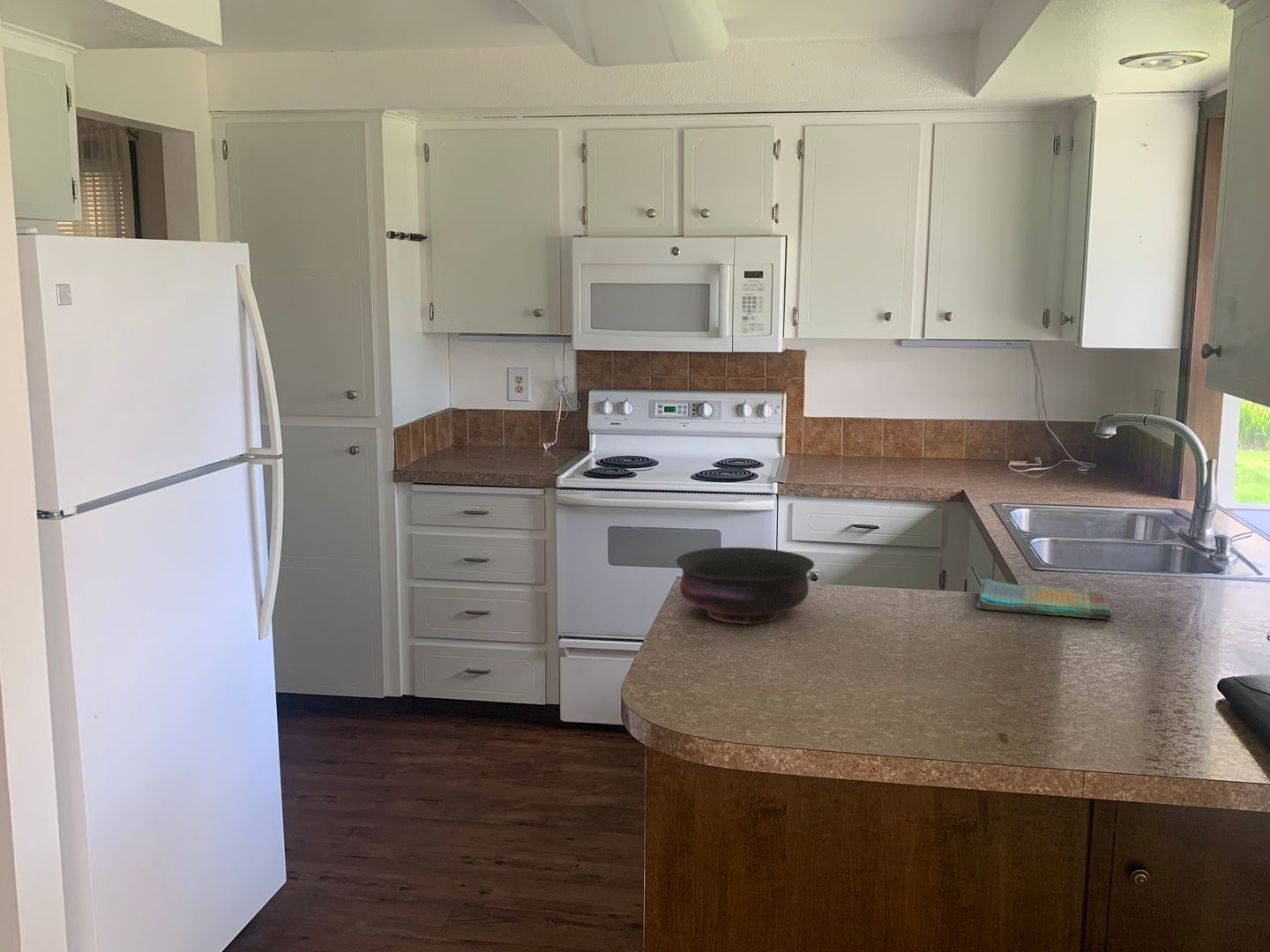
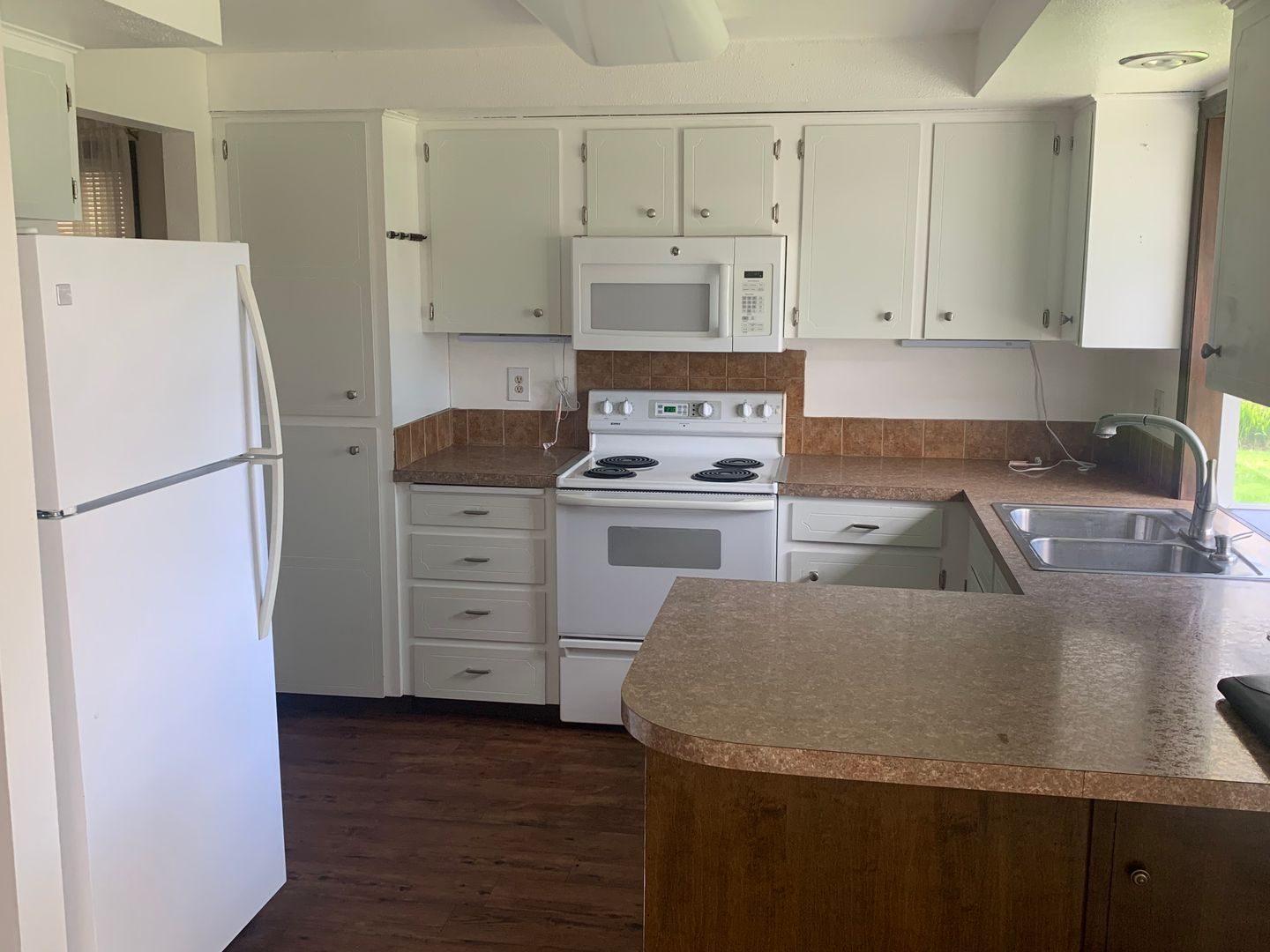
- dish towel (1042, 598)
- bowl (744, 588)
